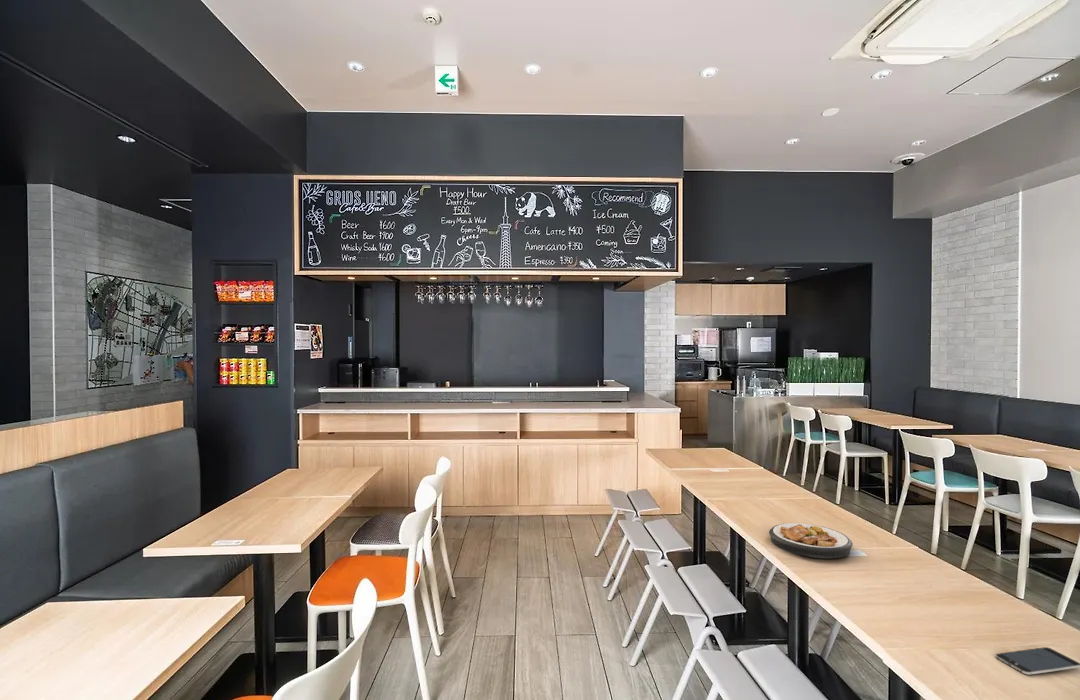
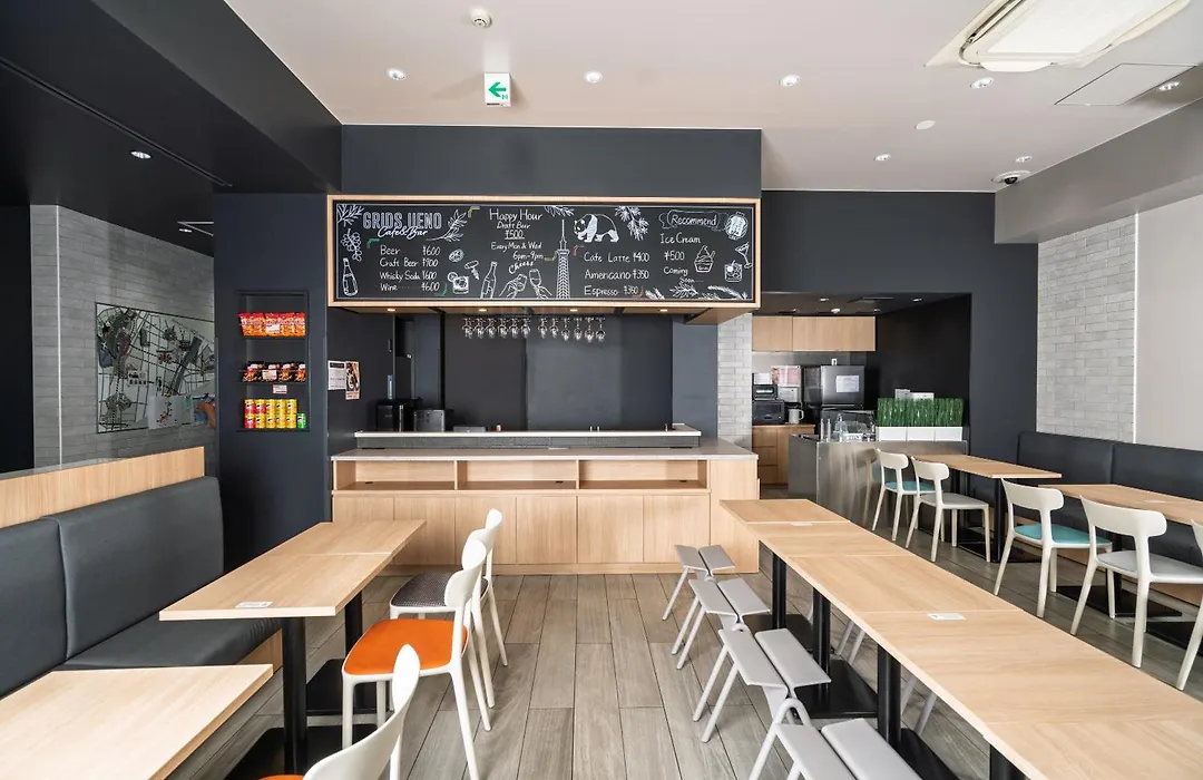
- smartphone (1037, 660)
- plate (809, 536)
